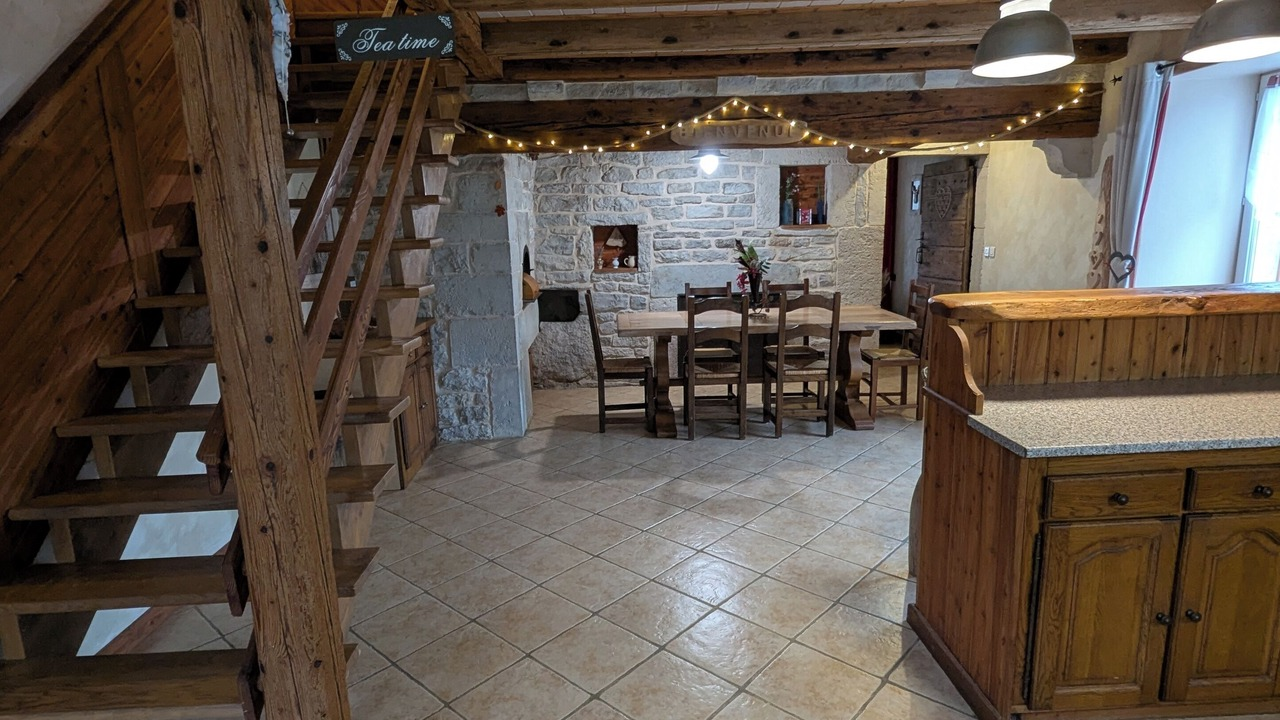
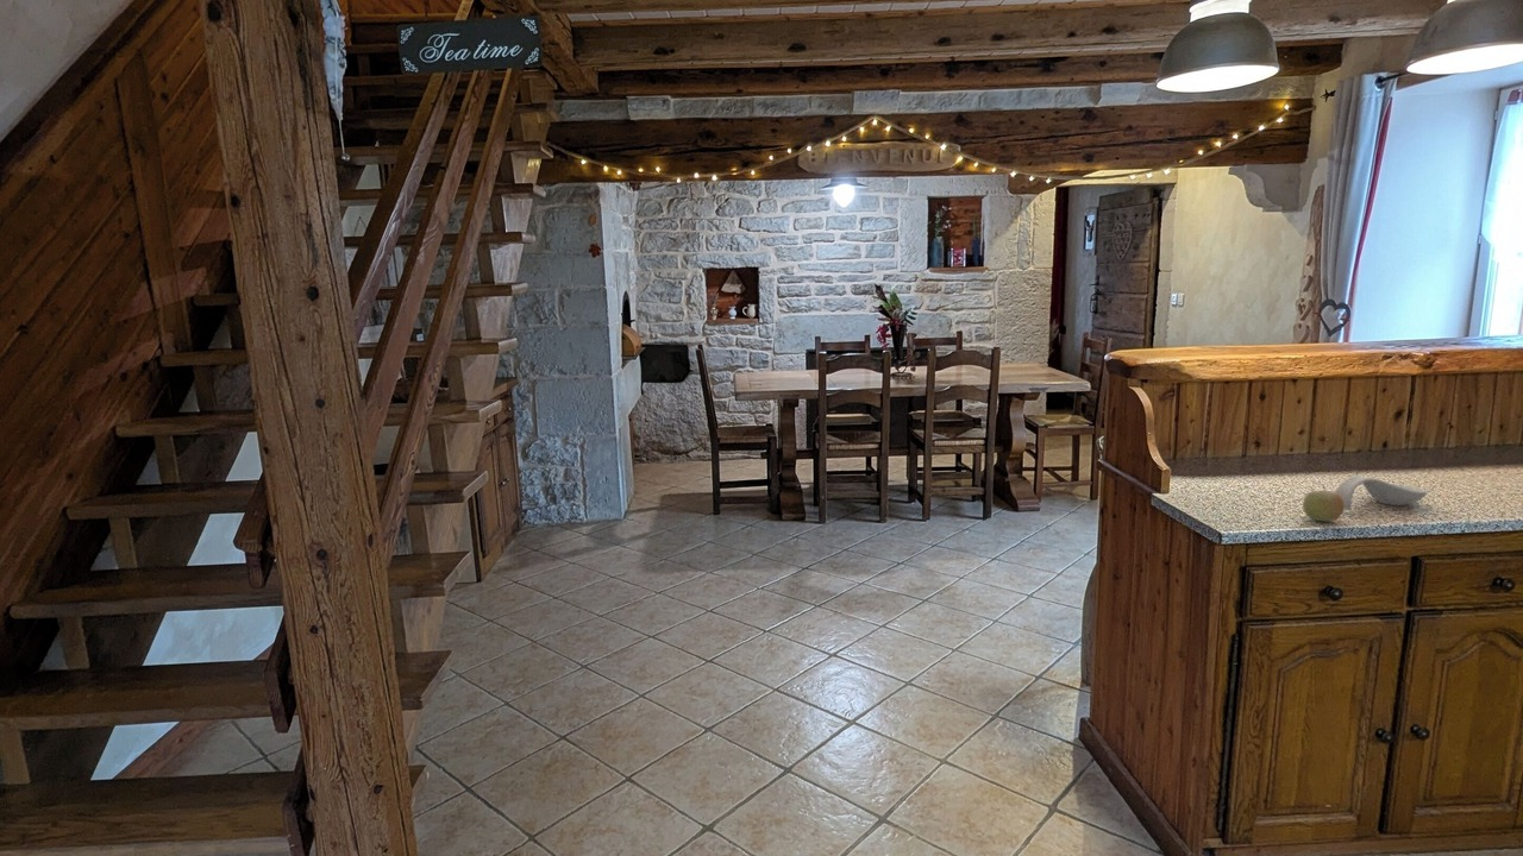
+ fruit (1323, 503)
+ spoon rest (1378, 490)
